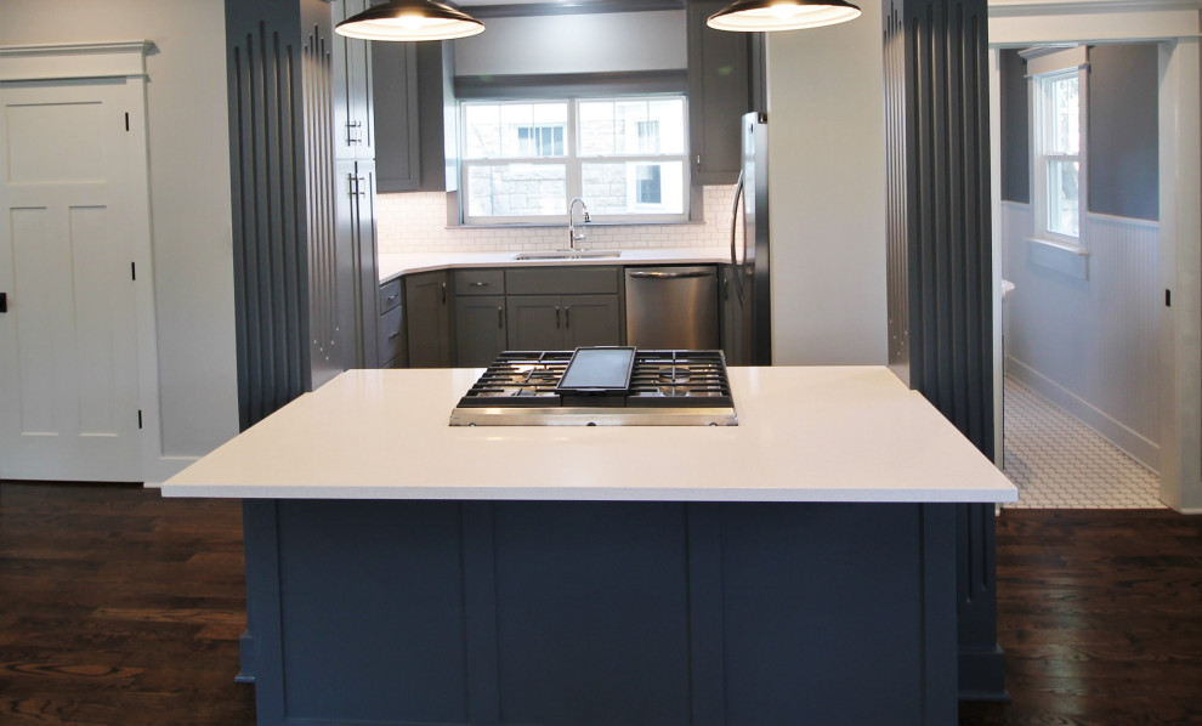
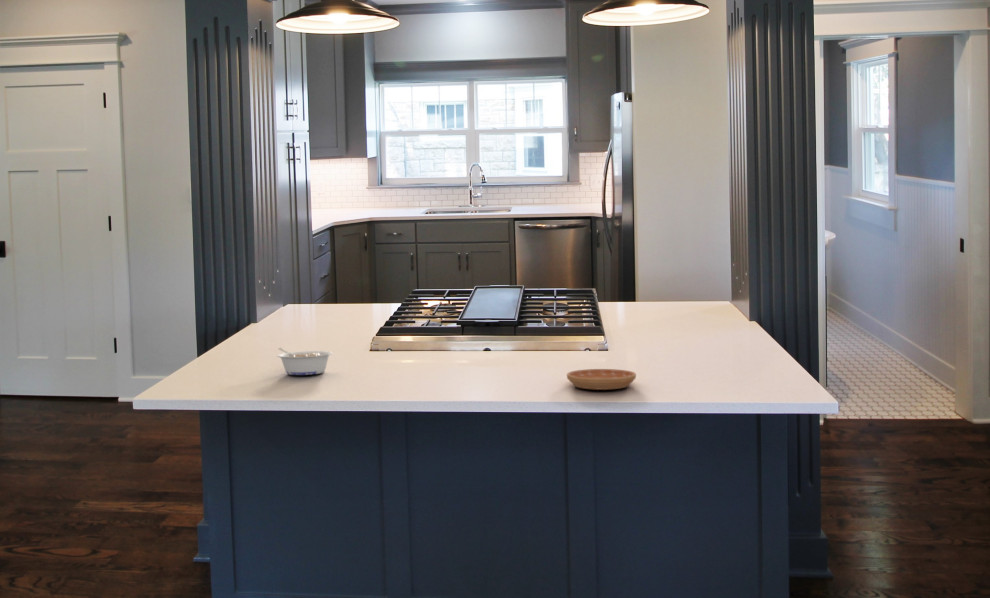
+ saucer (601, 379)
+ legume (302, 361)
